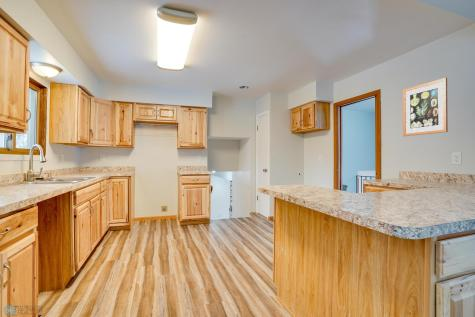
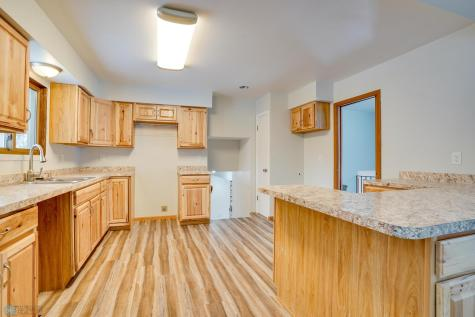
- wall art (423, 109)
